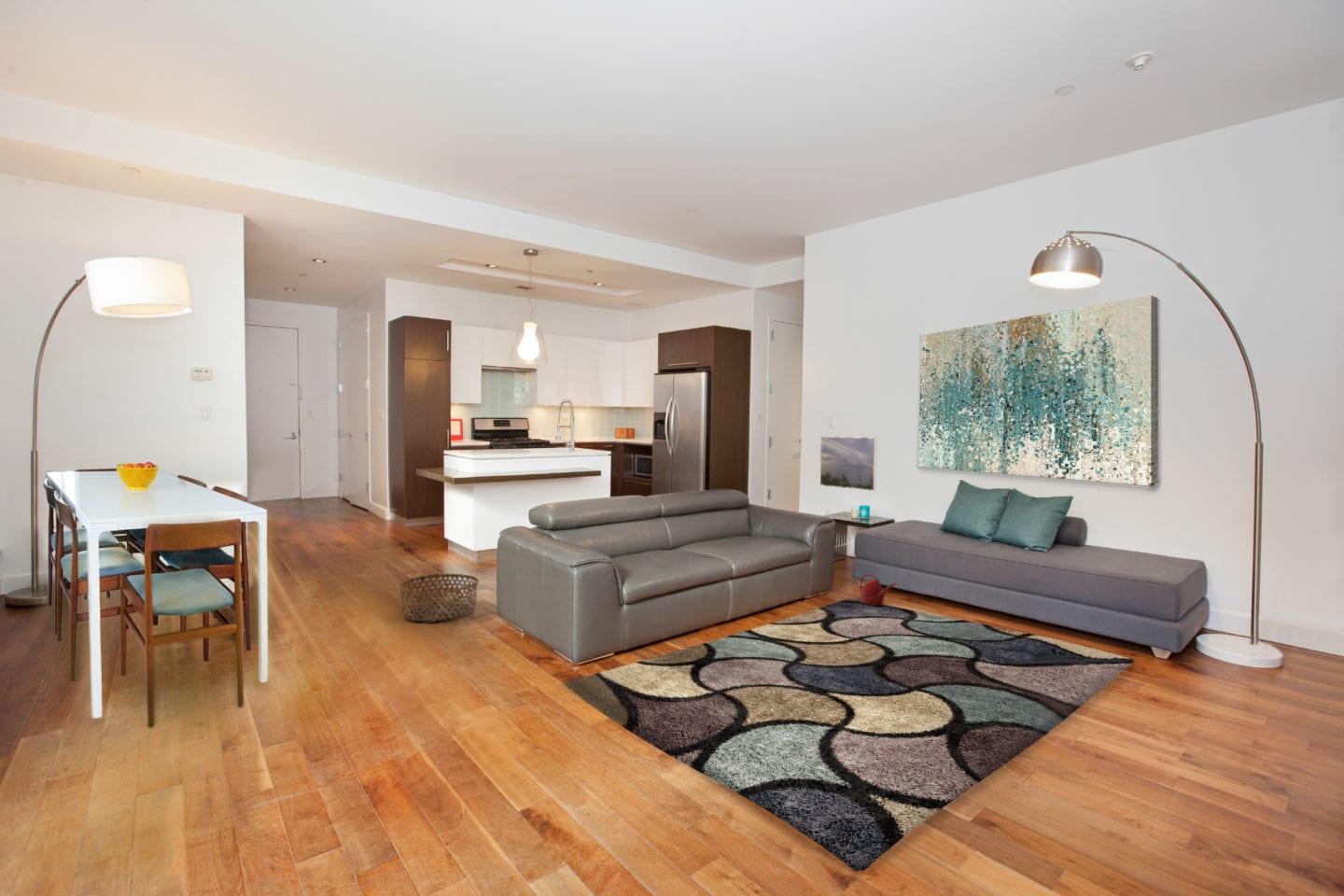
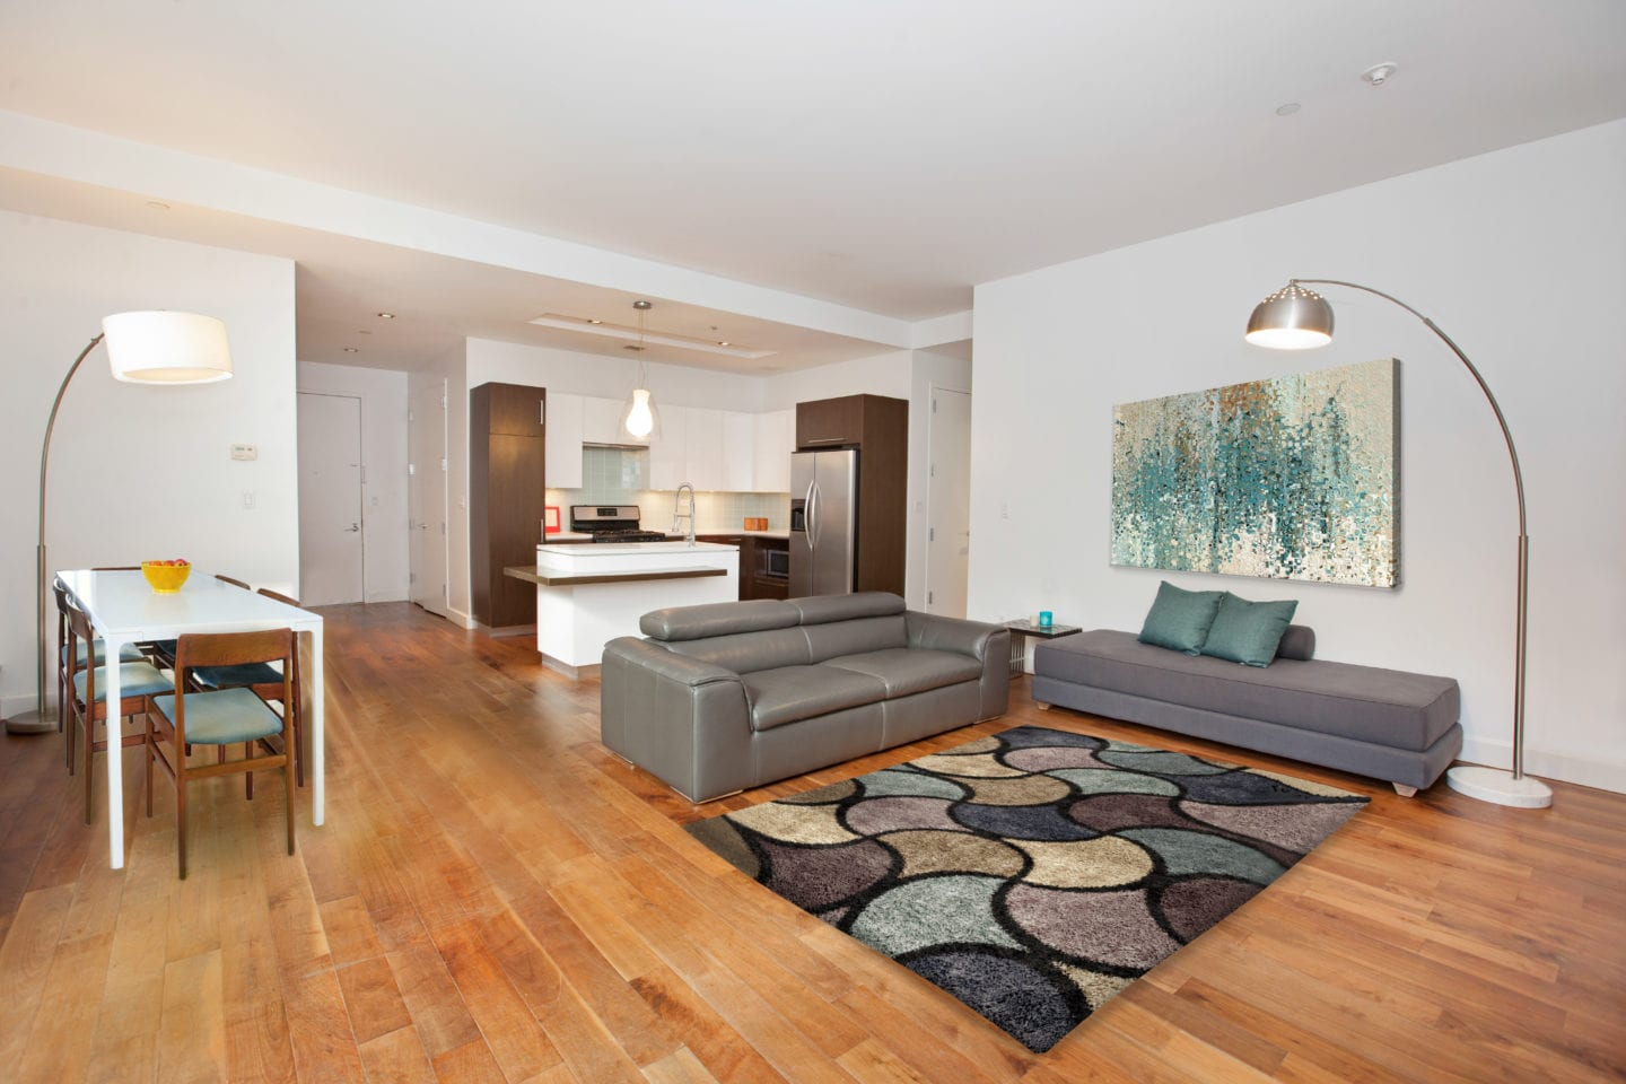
- basket (440, 596)
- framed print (847, 462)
- watering can (877, 590)
